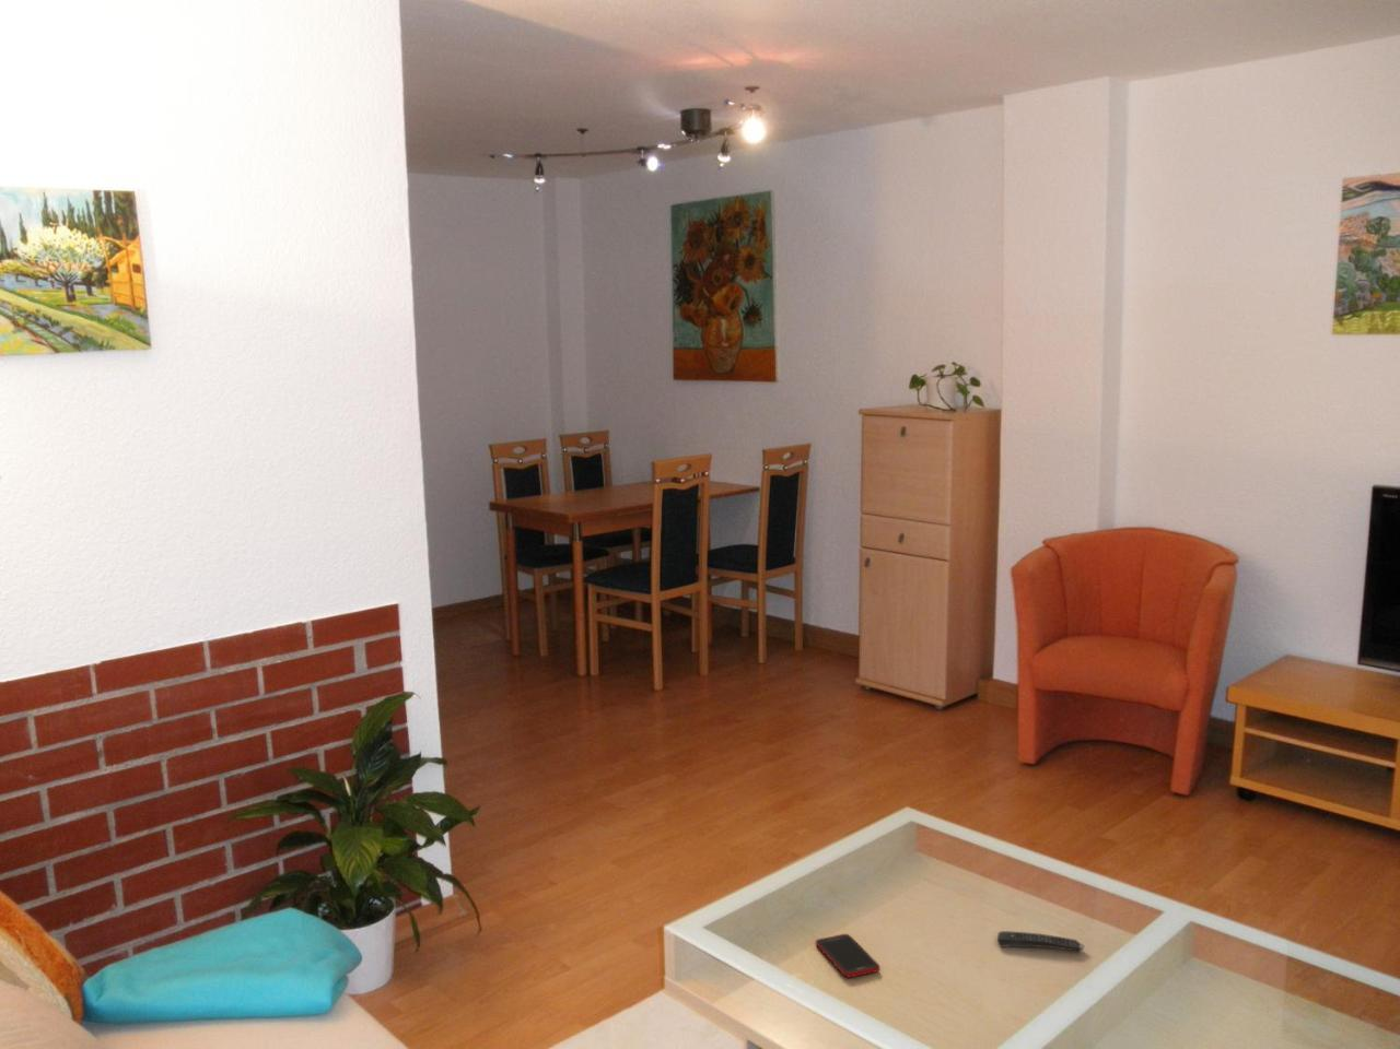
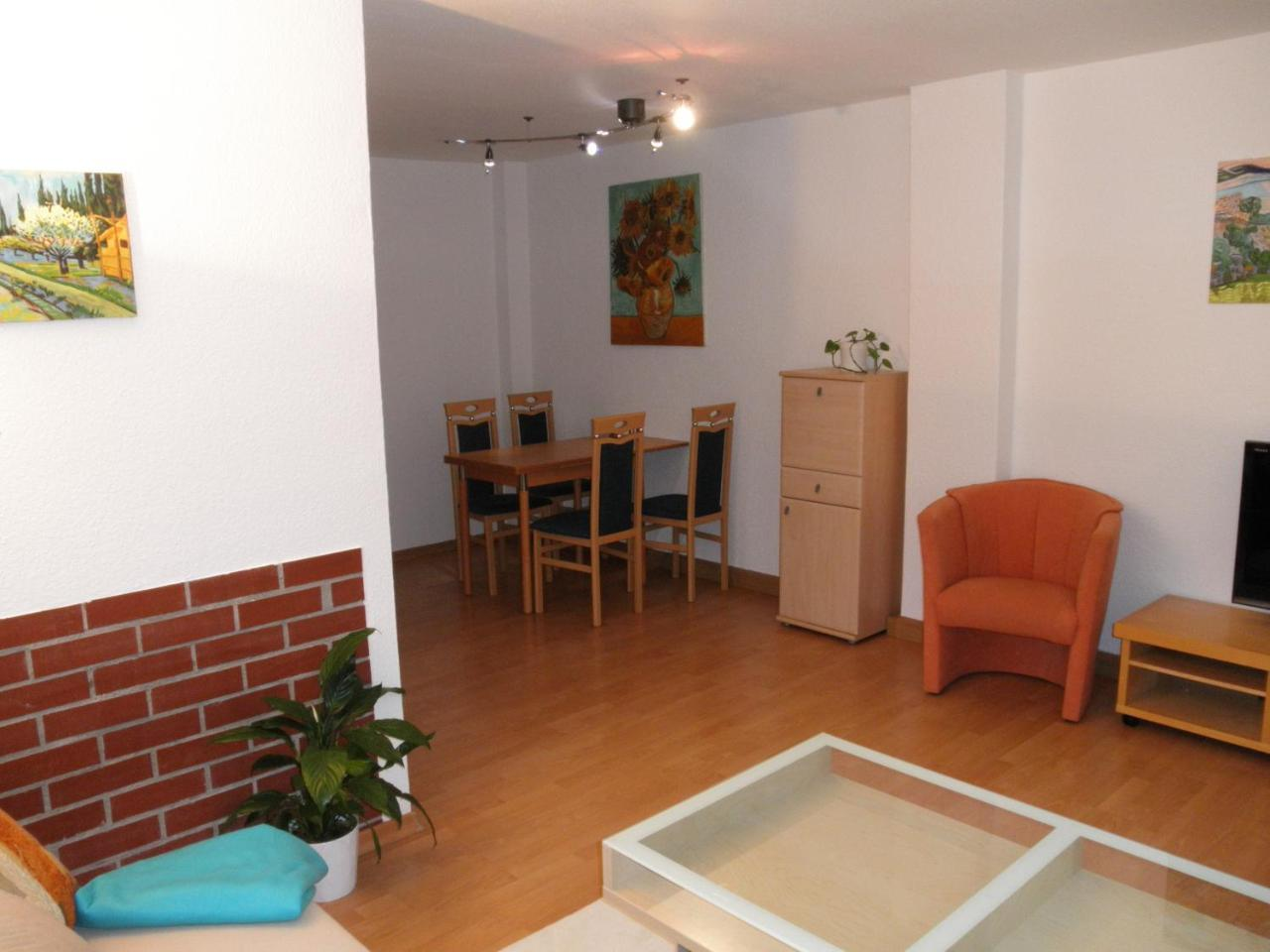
- remote control (1041, 941)
- cell phone (847, 955)
